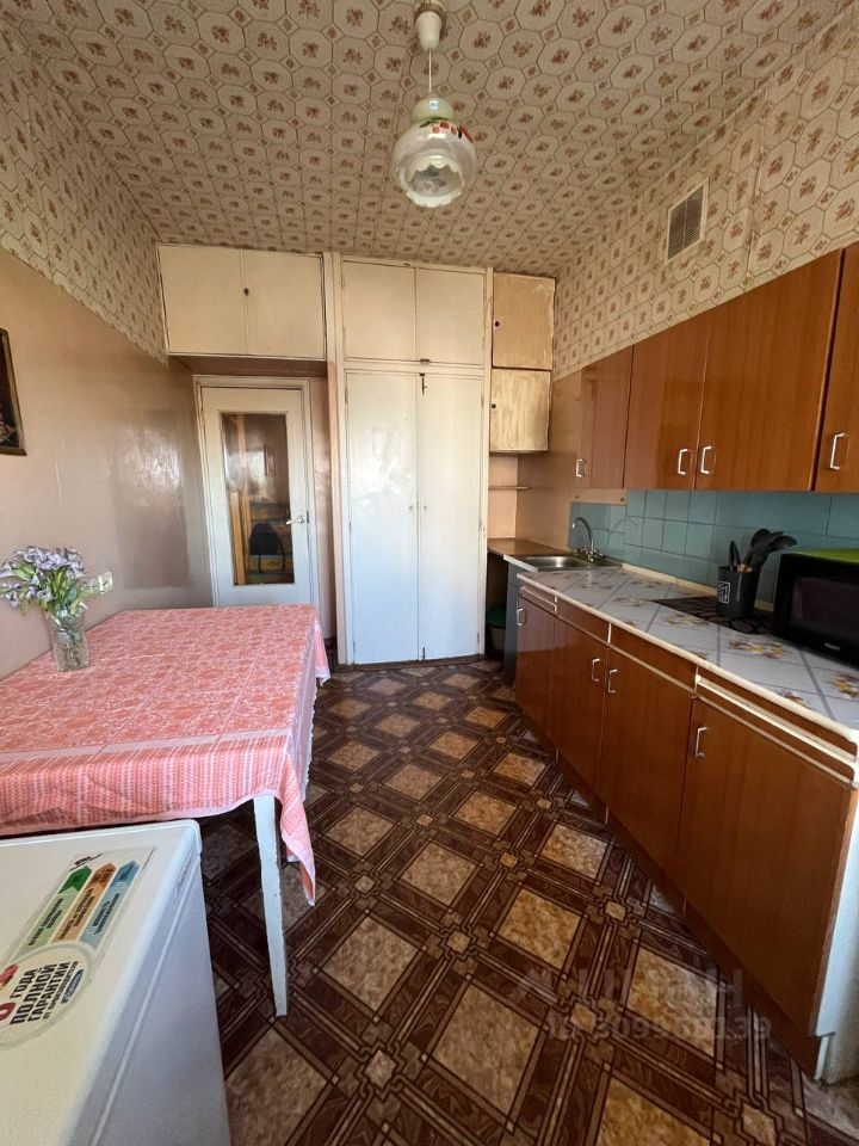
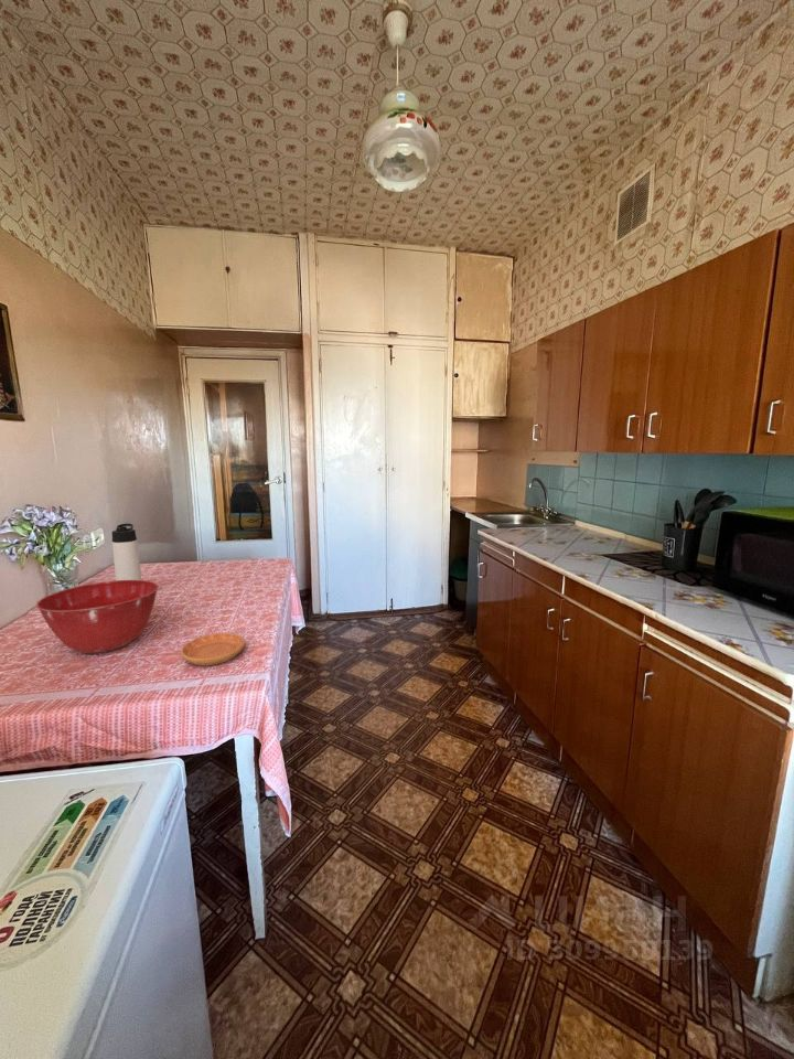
+ saucer (214, 649)
+ mixing bowl (104, 618)
+ thermos bottle (127, 561)
